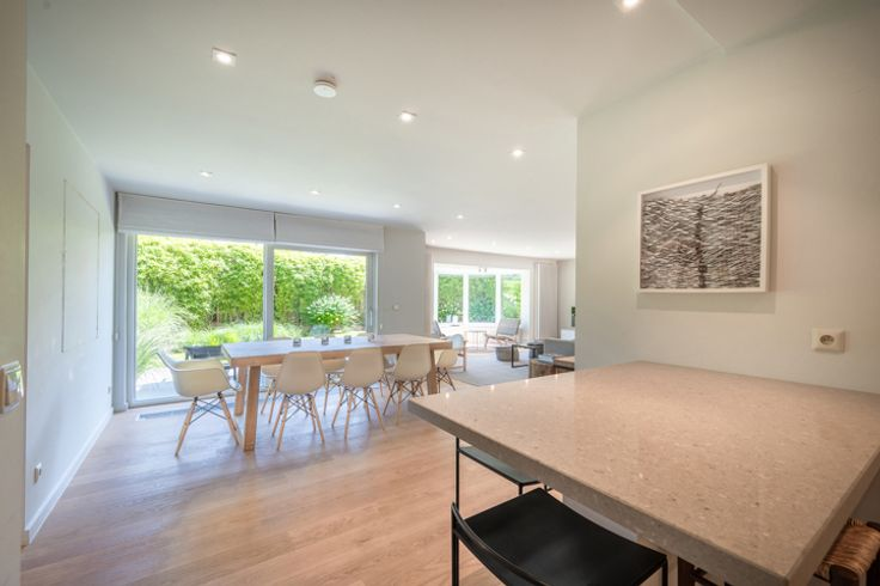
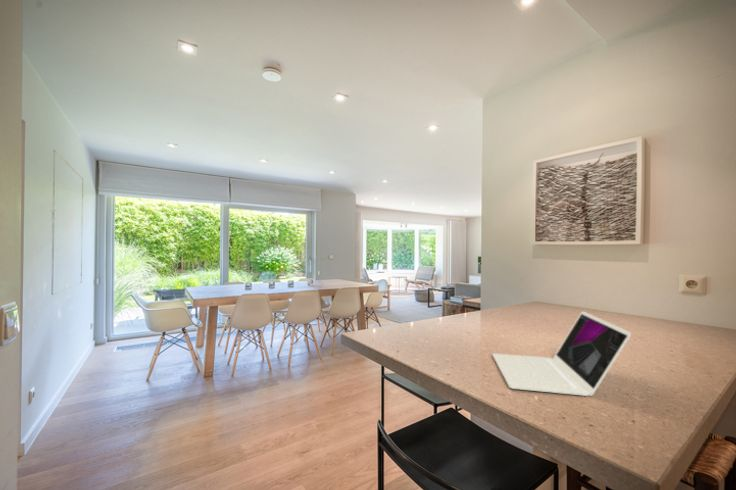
+ laptop (558, 349)
